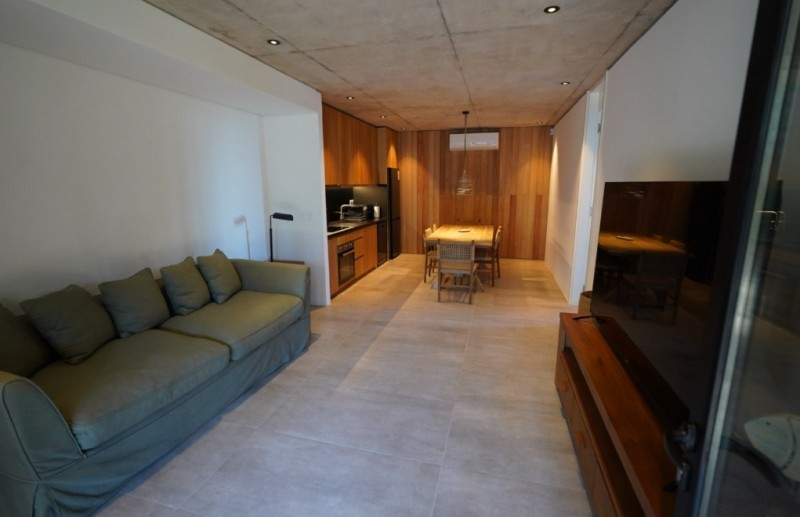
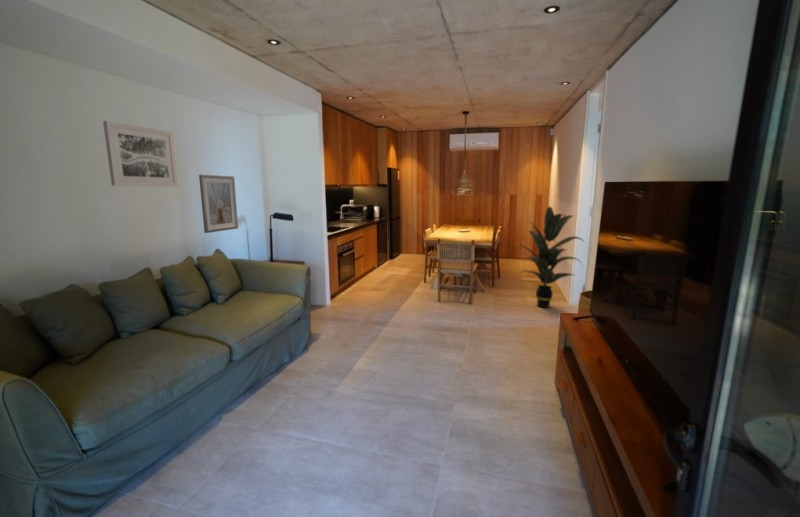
+ picture frame (220, 203)
+ wall art (144, 157)
+ indoor plant (549, 257)
